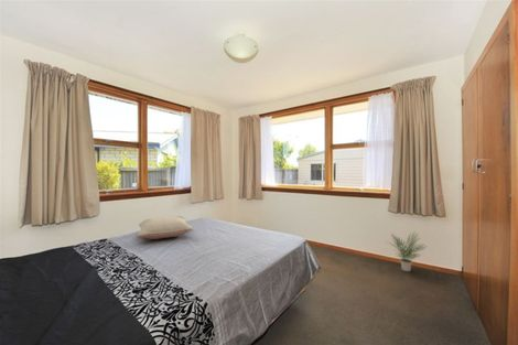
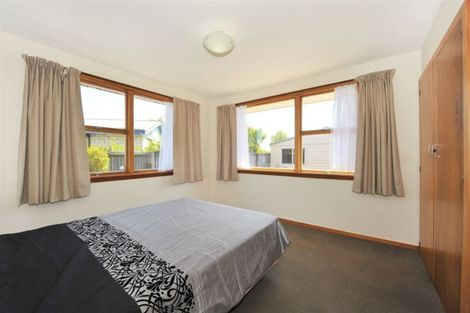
- pillow (164, 227)
- potted plant (406, 251)
